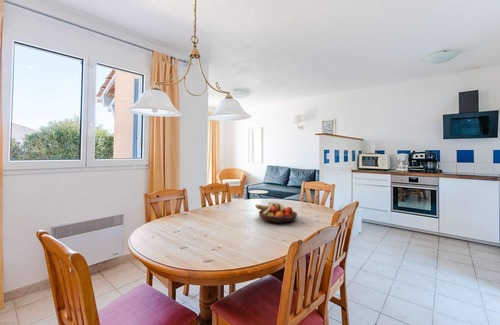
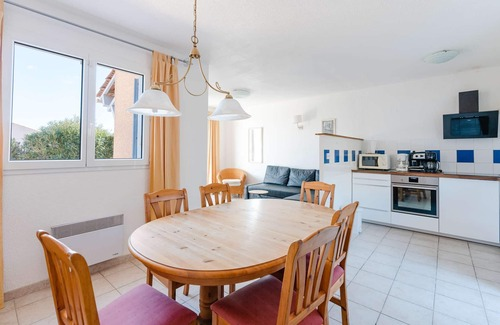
- fruit bowl (277, 211)
